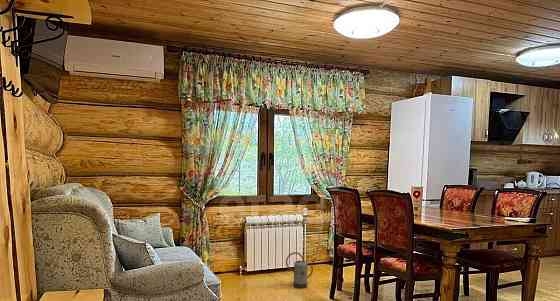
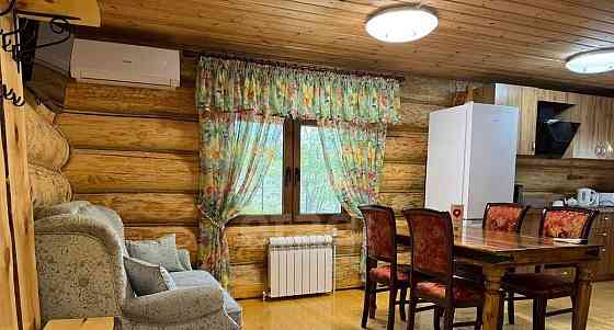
- watering can (300, 269)
